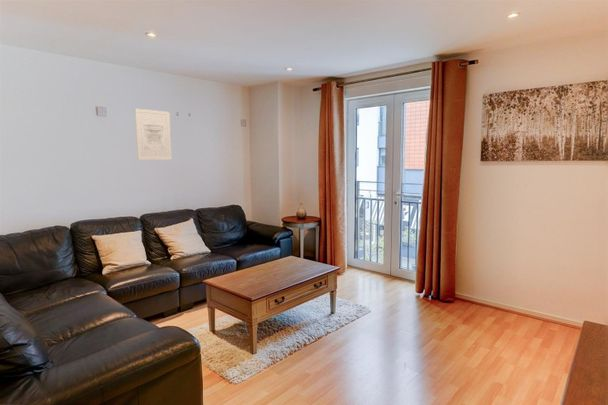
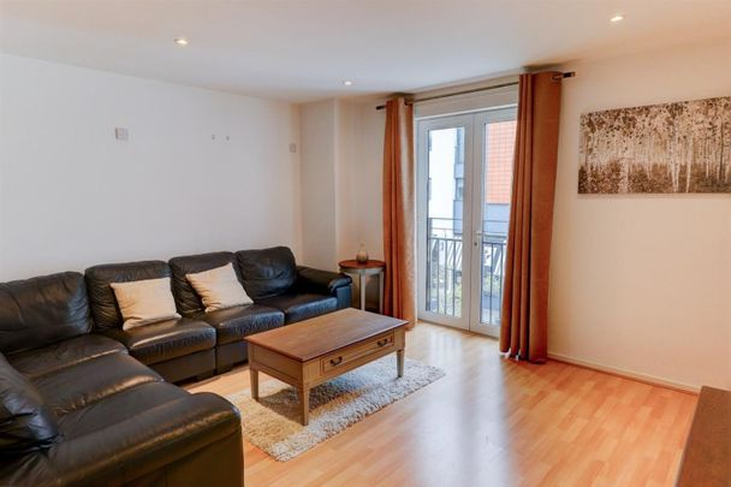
- wall art (154, 135)
